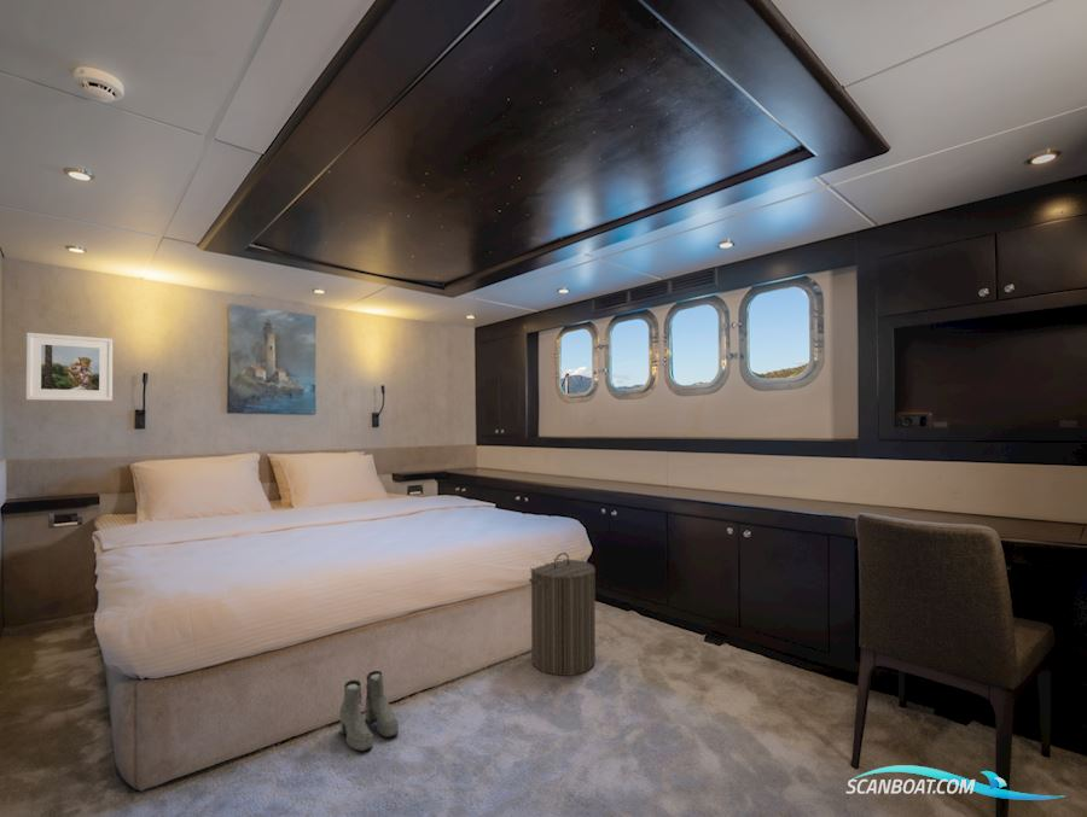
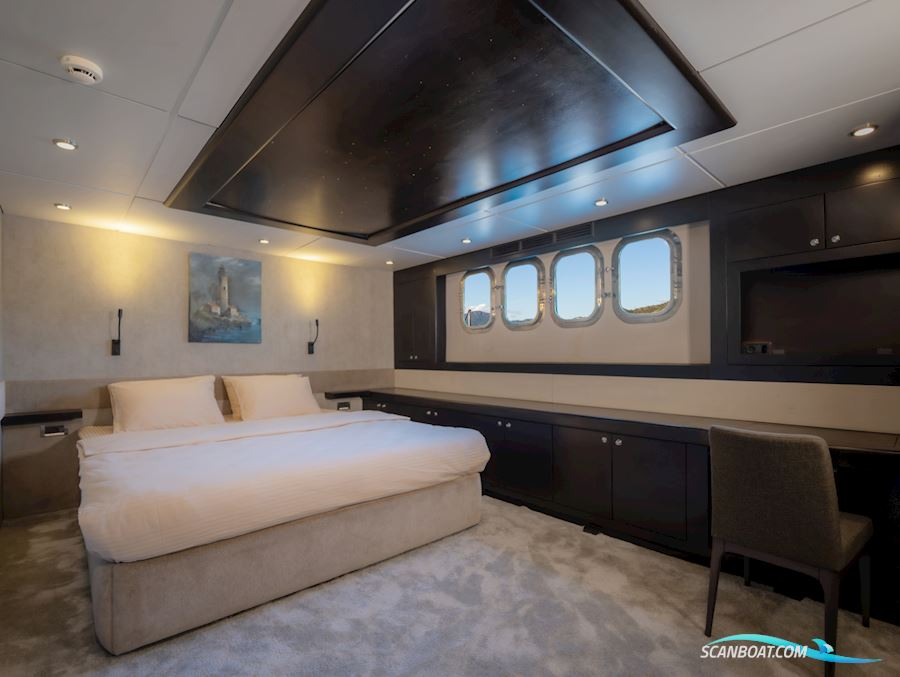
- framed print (70, 368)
- laundry hamper (563, 606)
- boots (368, 707)
